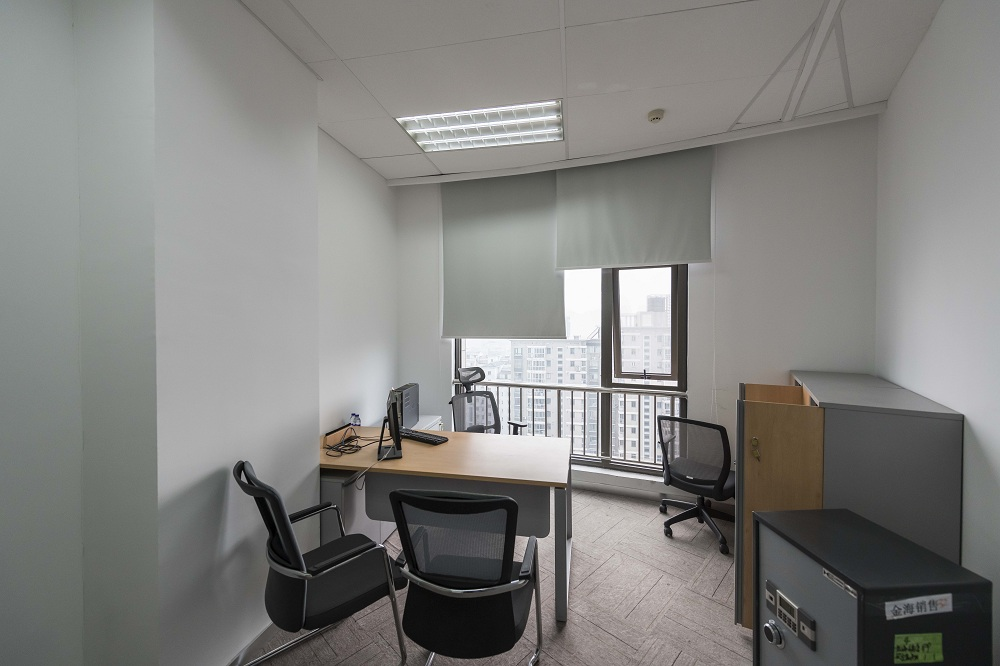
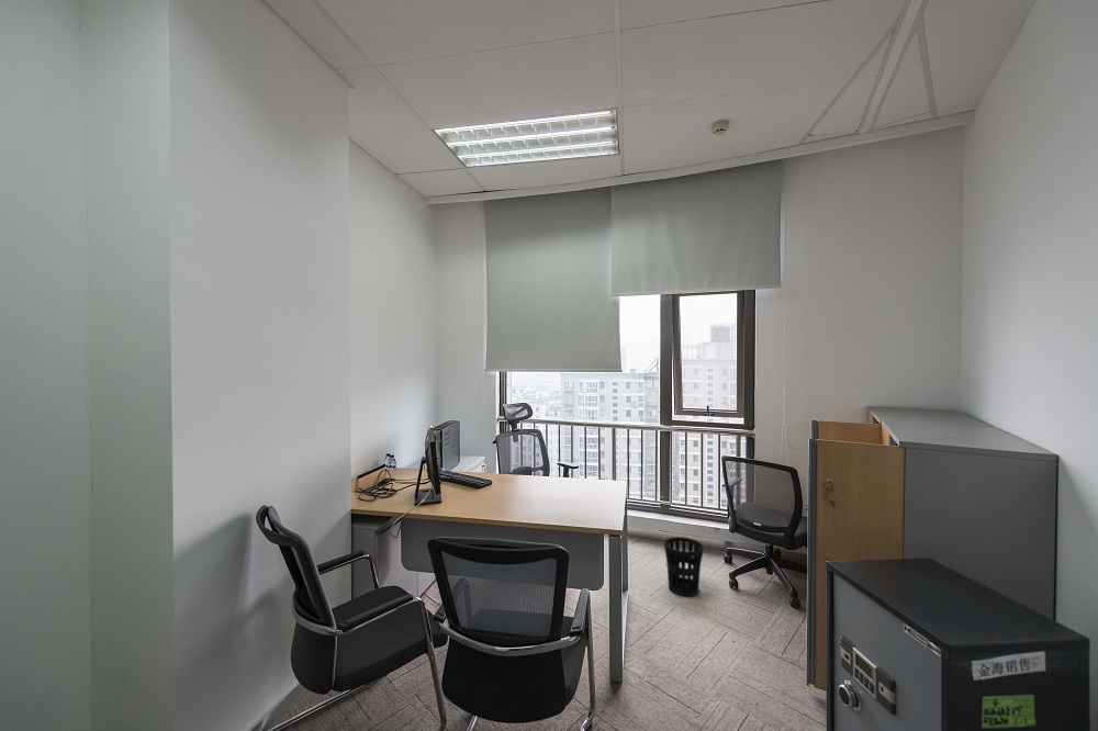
+ wastebasket (683, 565)
